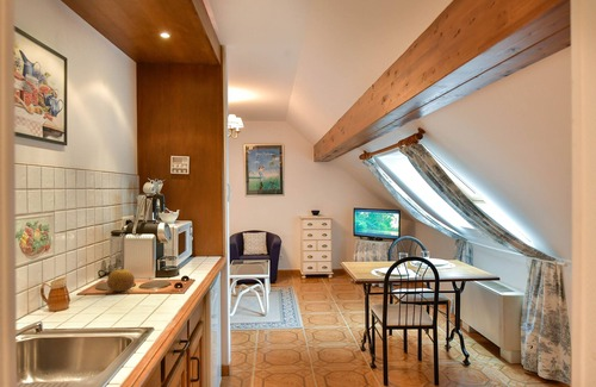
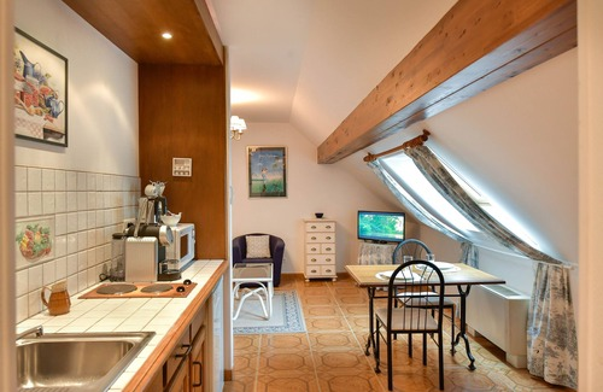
- fruit (120, 280)
